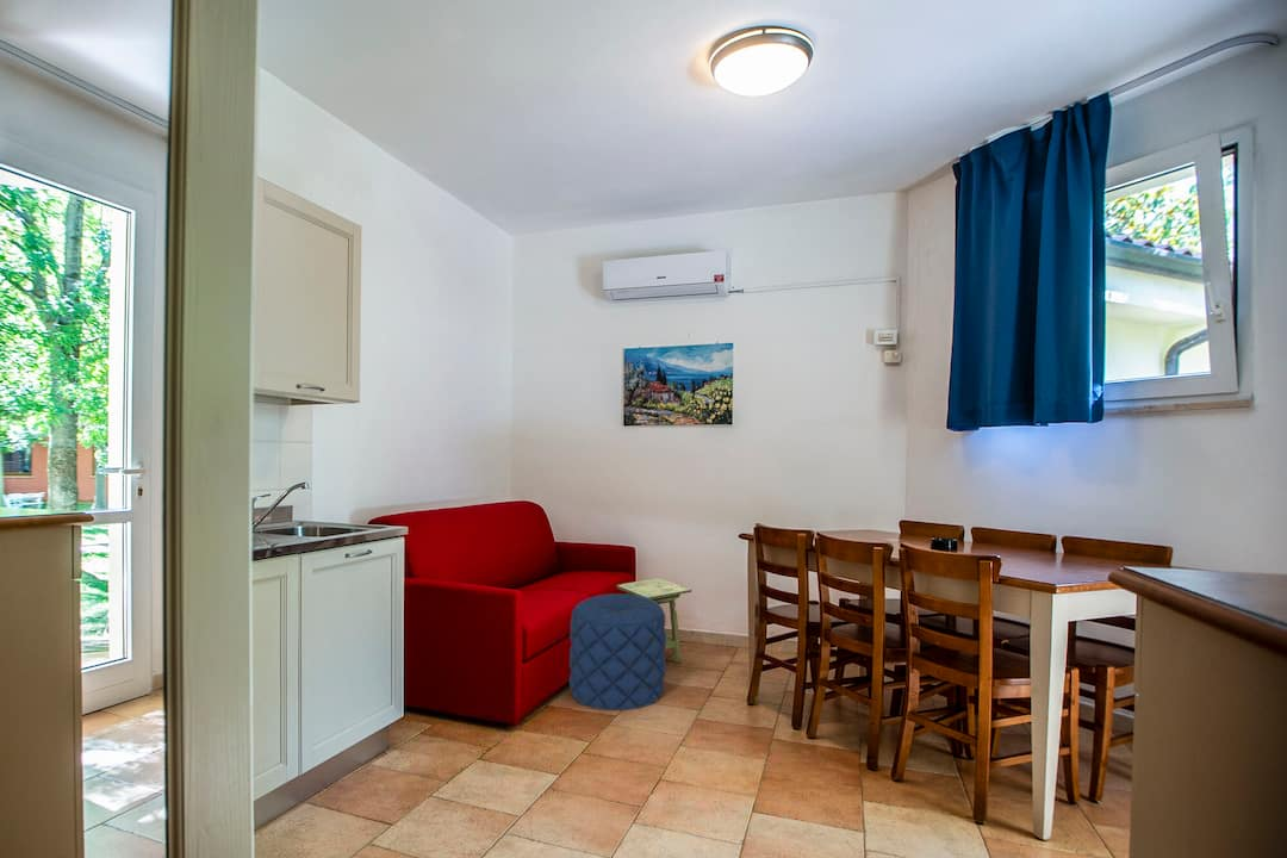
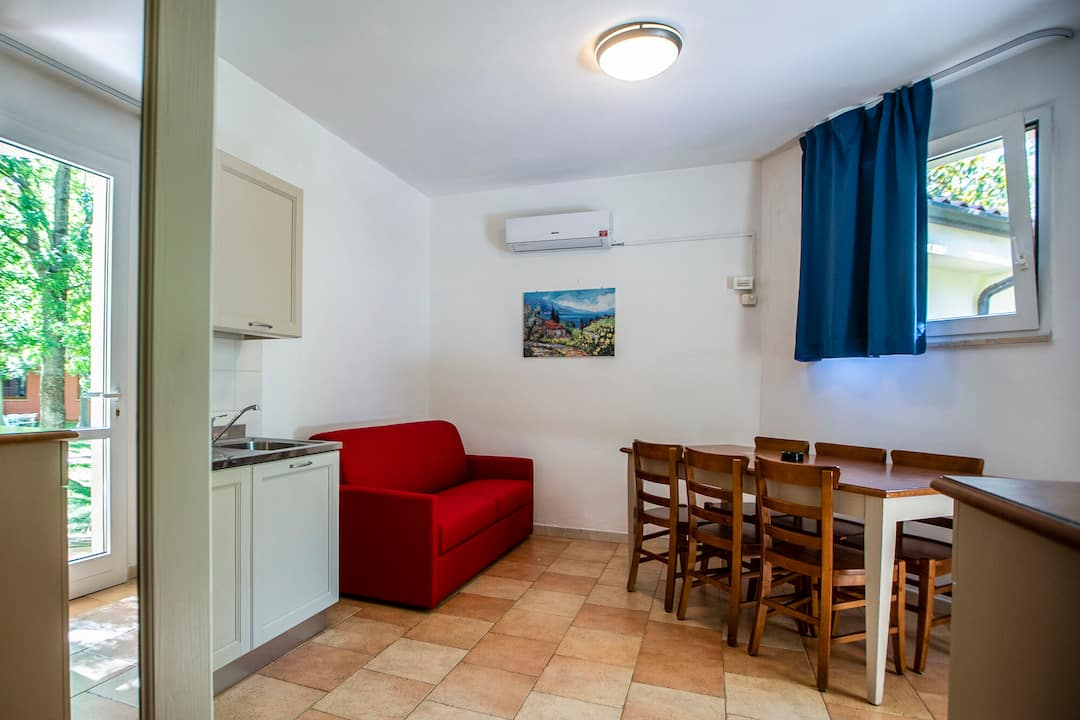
- pouf (617, 646)
- side table (666, 635)
